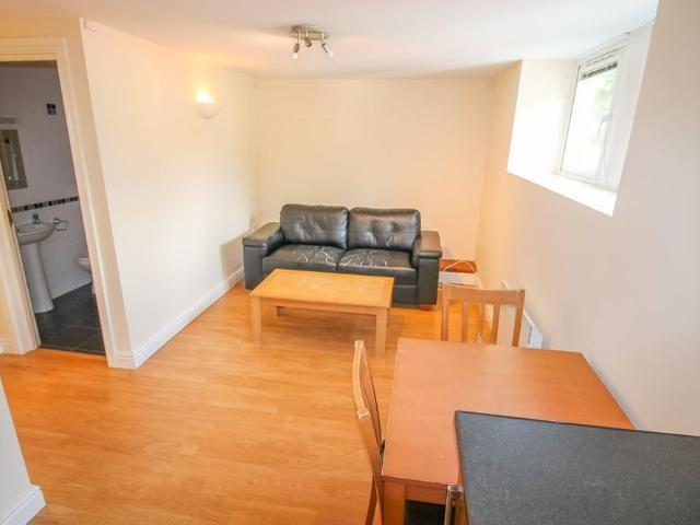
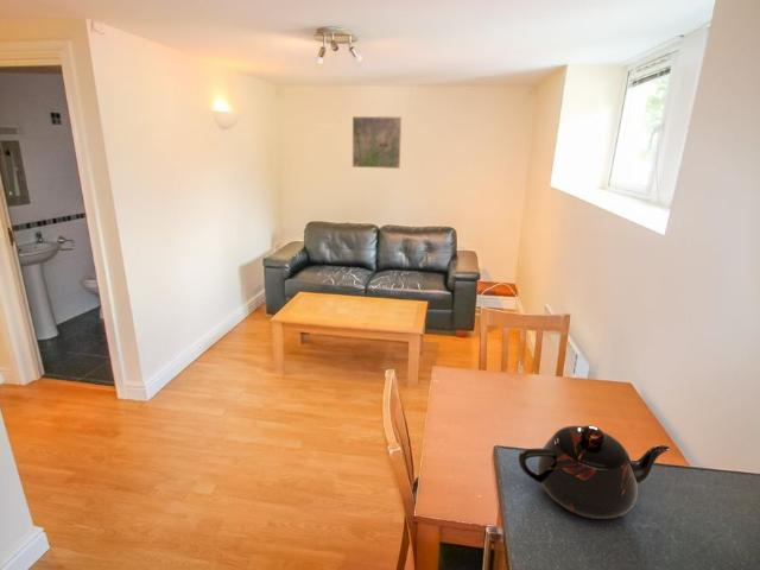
+ teapot (591, 462)
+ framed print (375, 142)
